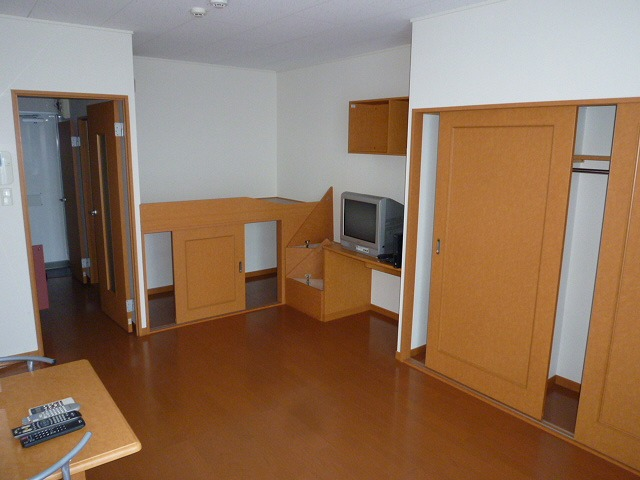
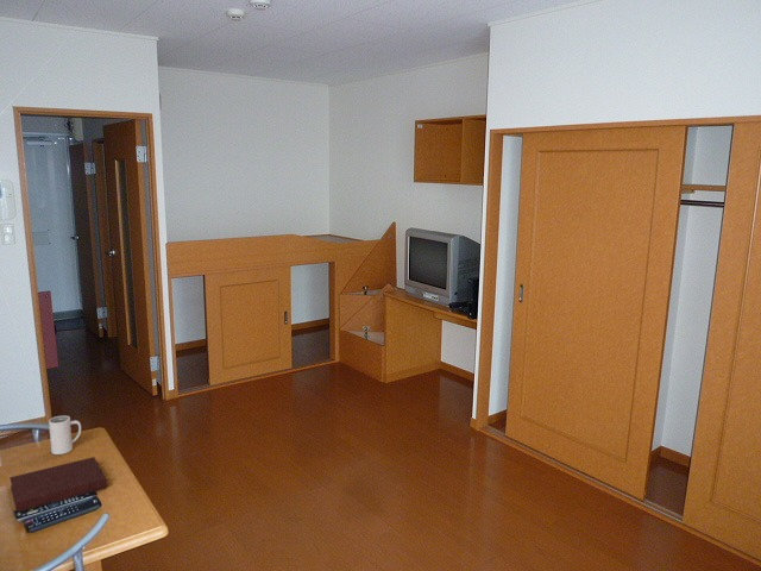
+ notebook (58, 482)
+ mug (65, 433)
